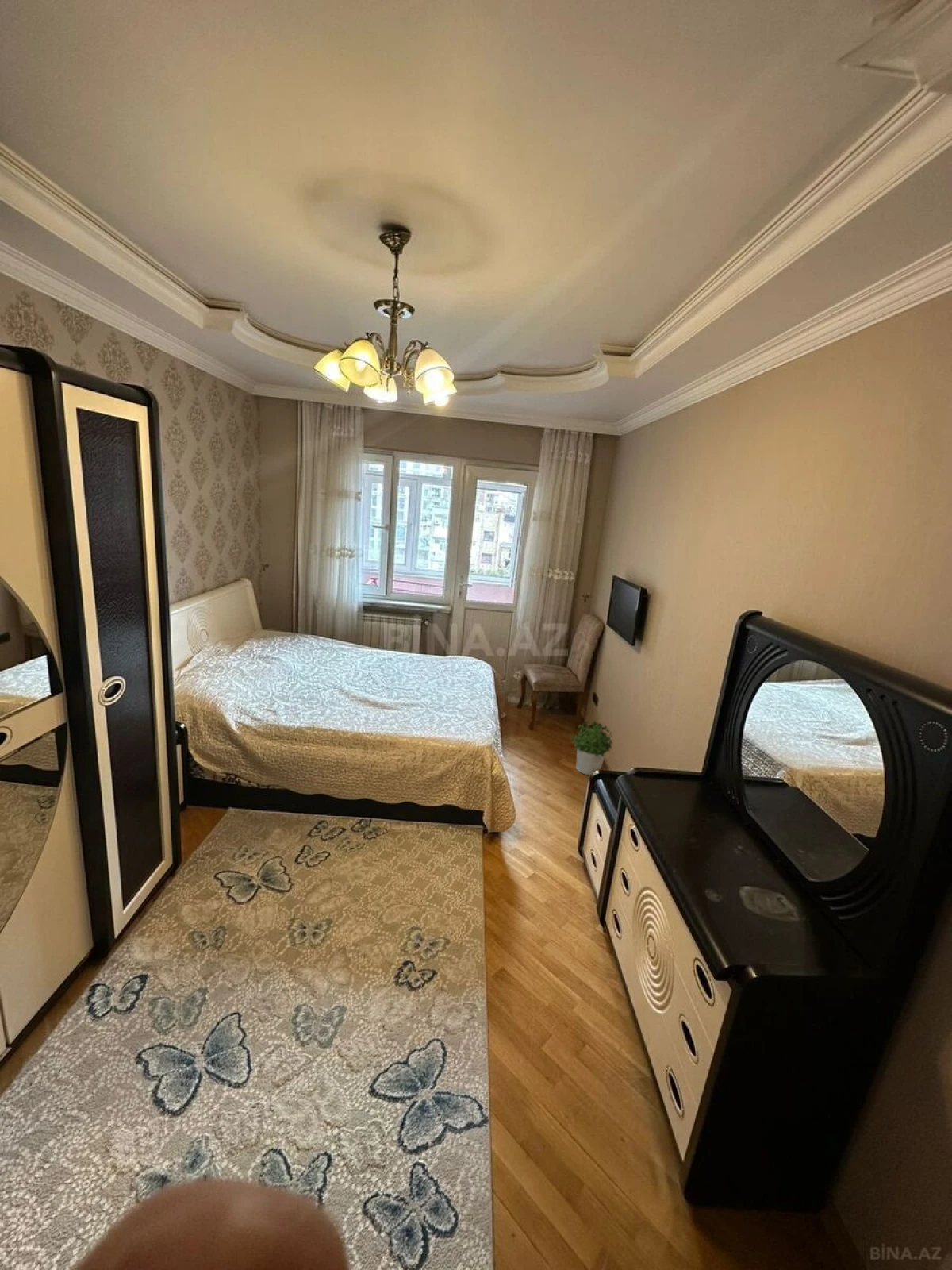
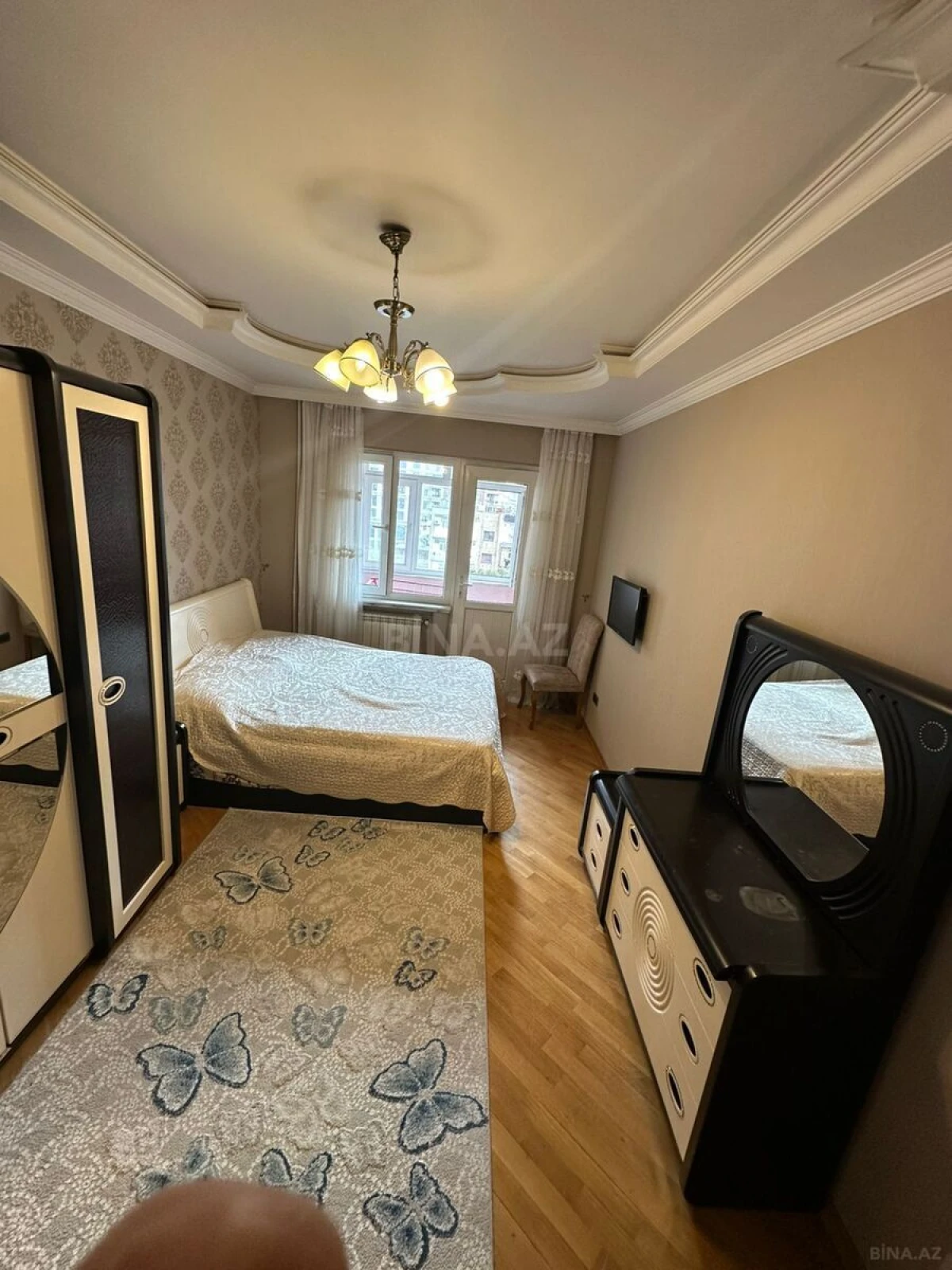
- potted plant (589, 745)
